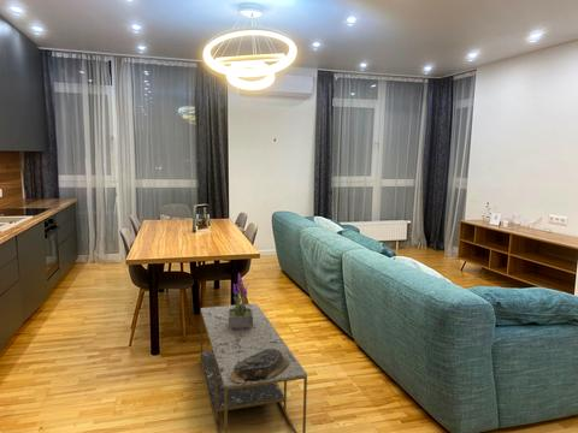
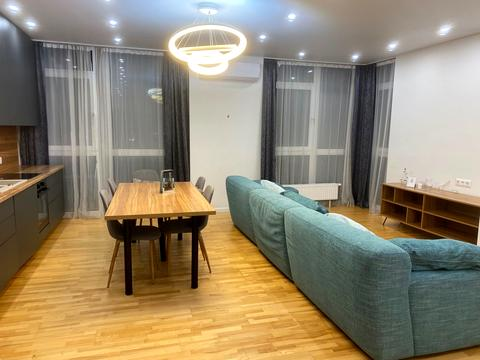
- potted plant (240, 299)
- decorative bowl (259, 361)
- coffee table (240, 361)
